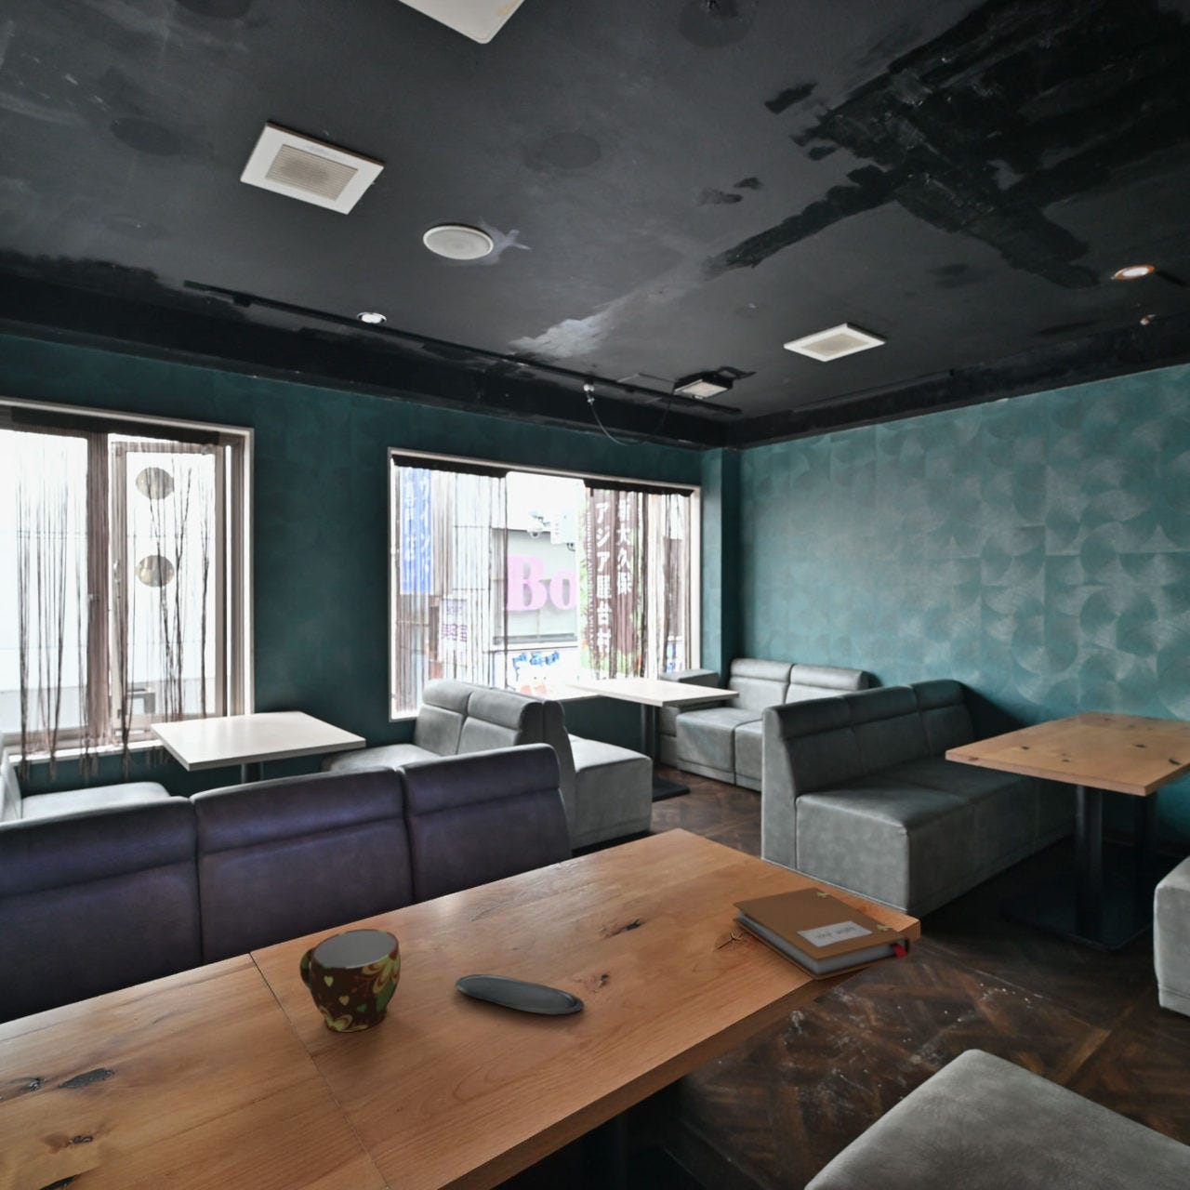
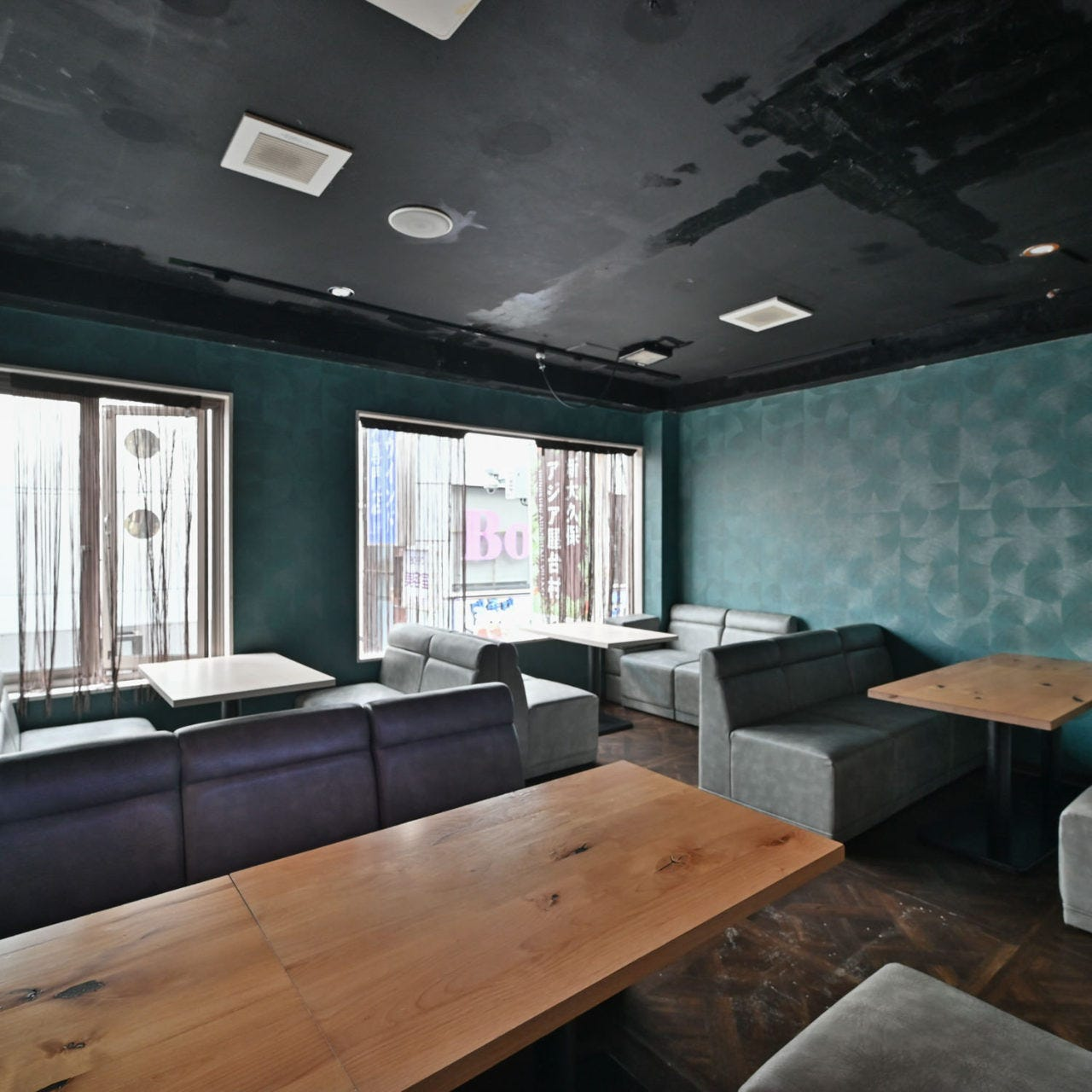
- notebook (819, 928)
- cup (350, 982)
- oval tray (517, 993)
